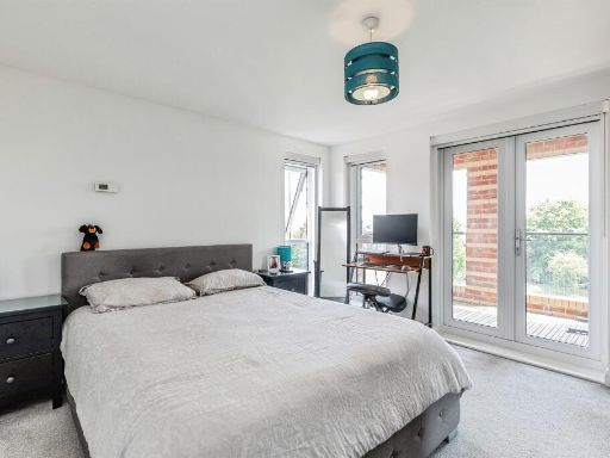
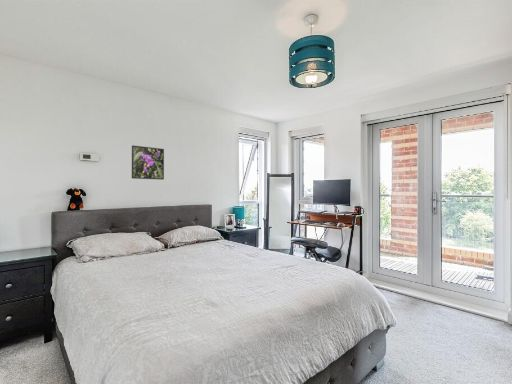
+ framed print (148, 163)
